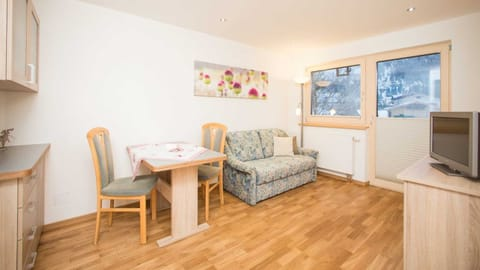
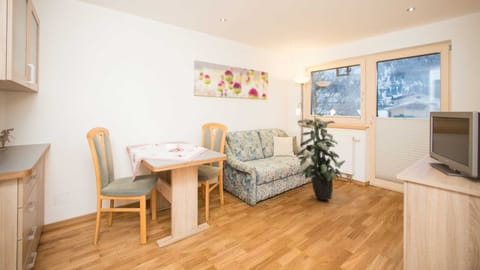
+ indoor plant (318, 156)
